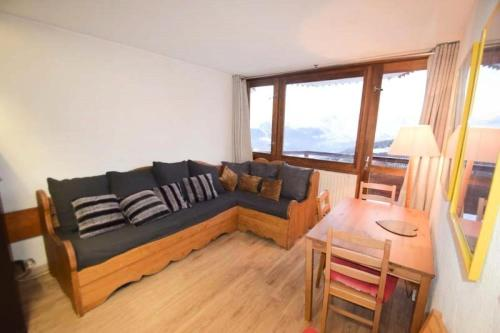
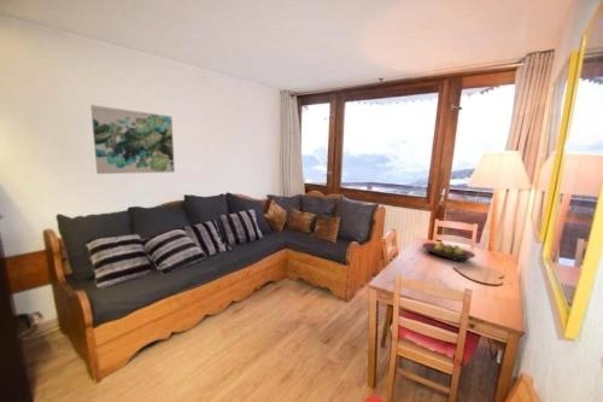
+ wall art (136, 142)
+ fruit bowl (447, 250)
